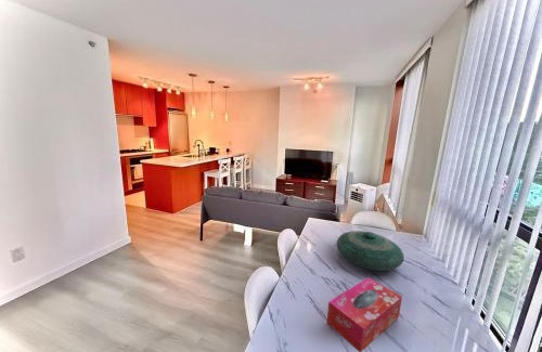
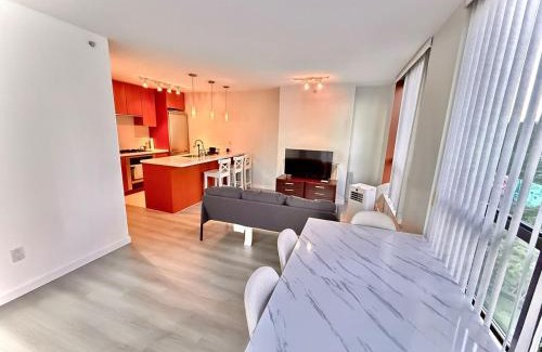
- tissue box (364, 309)
- decorative bowl (369, 246)
